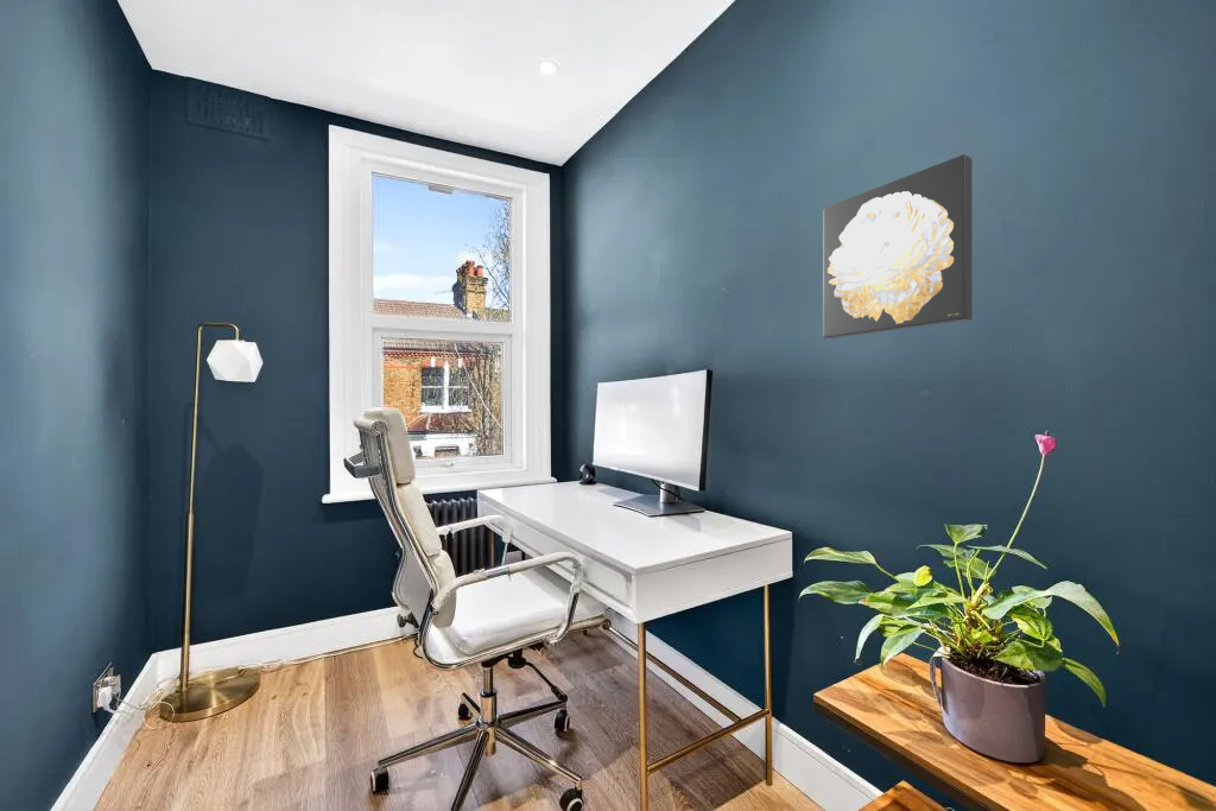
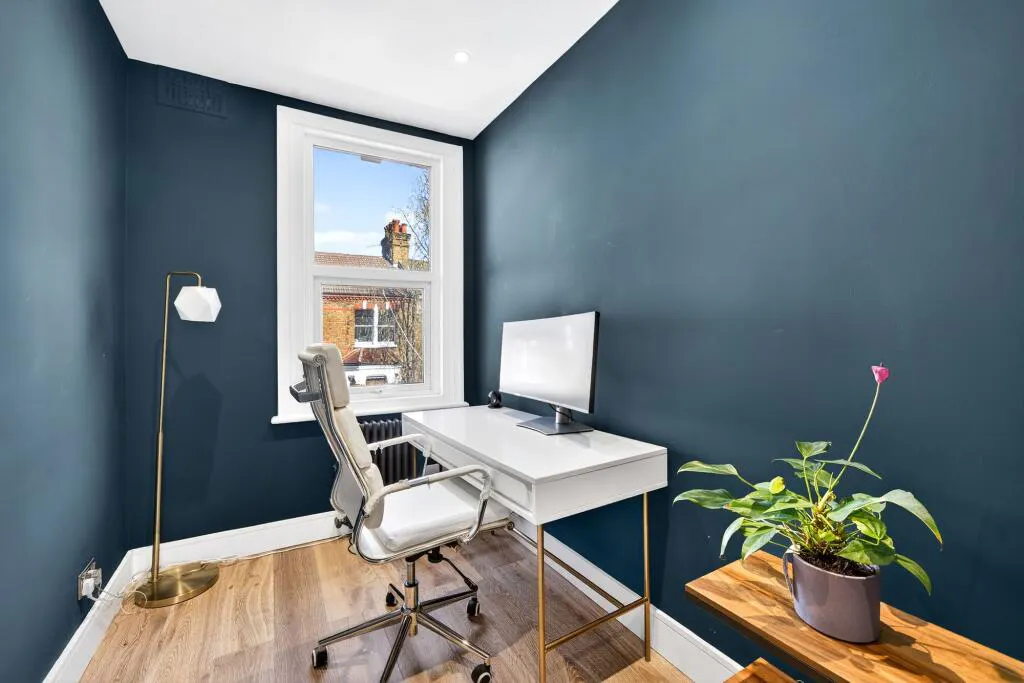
- wall art (889, 258)
